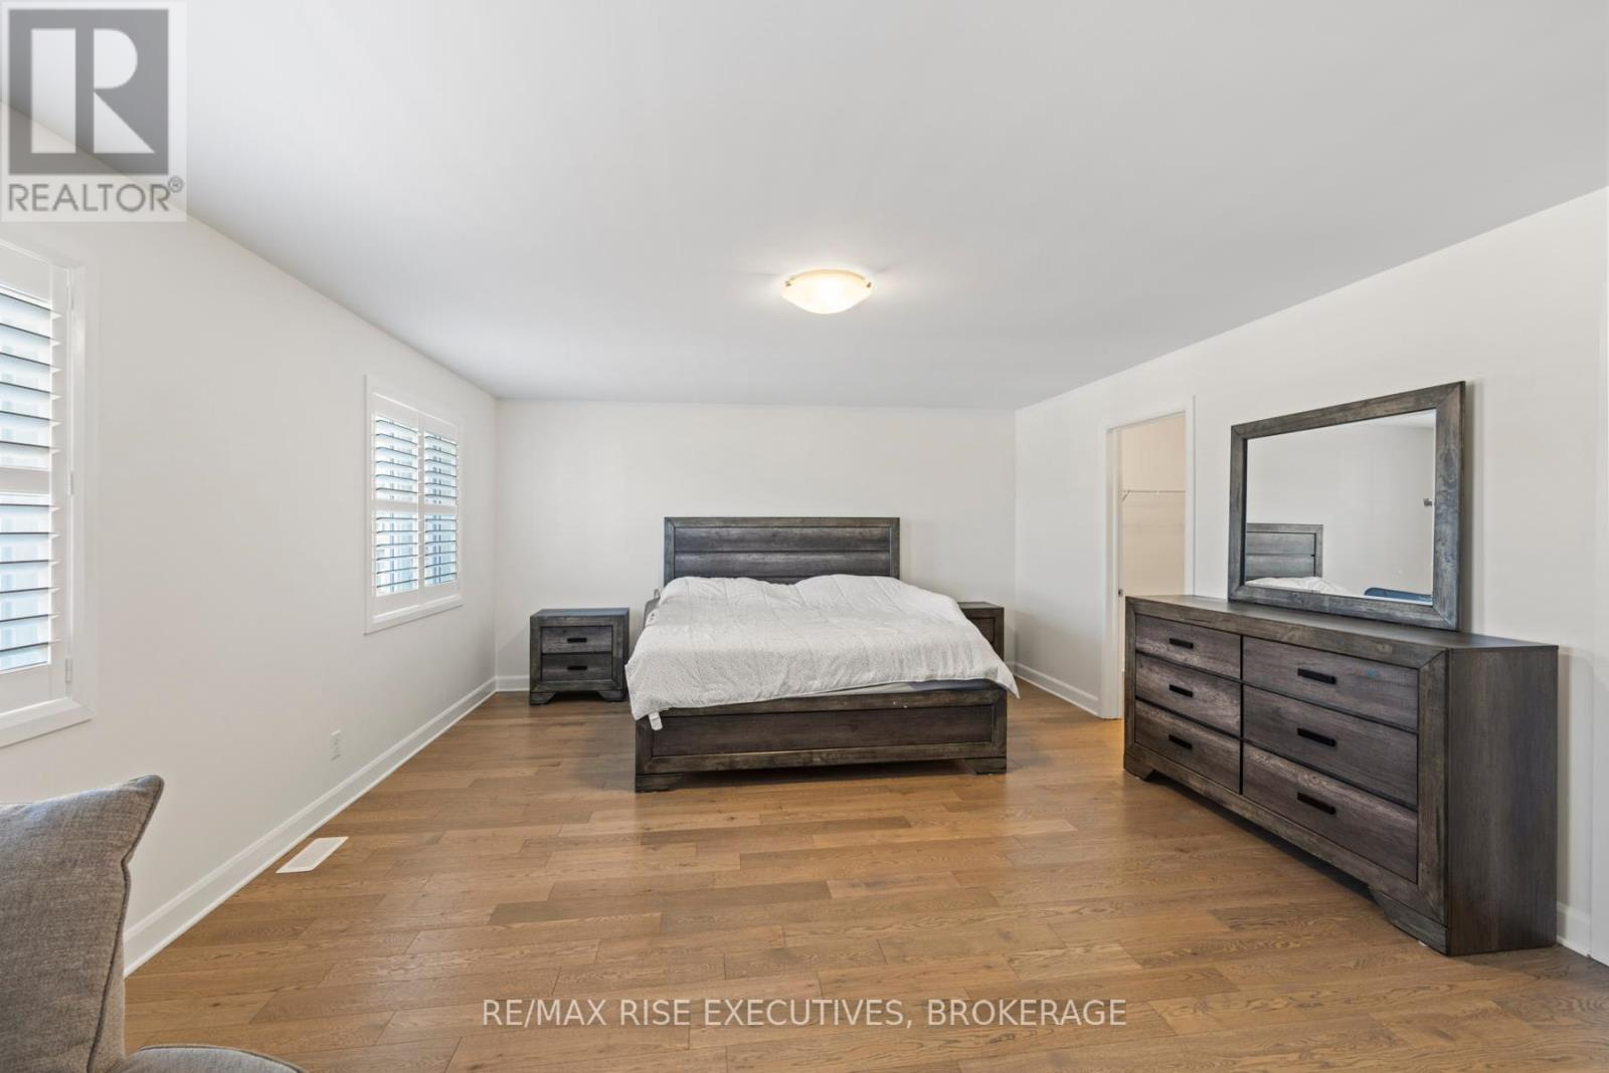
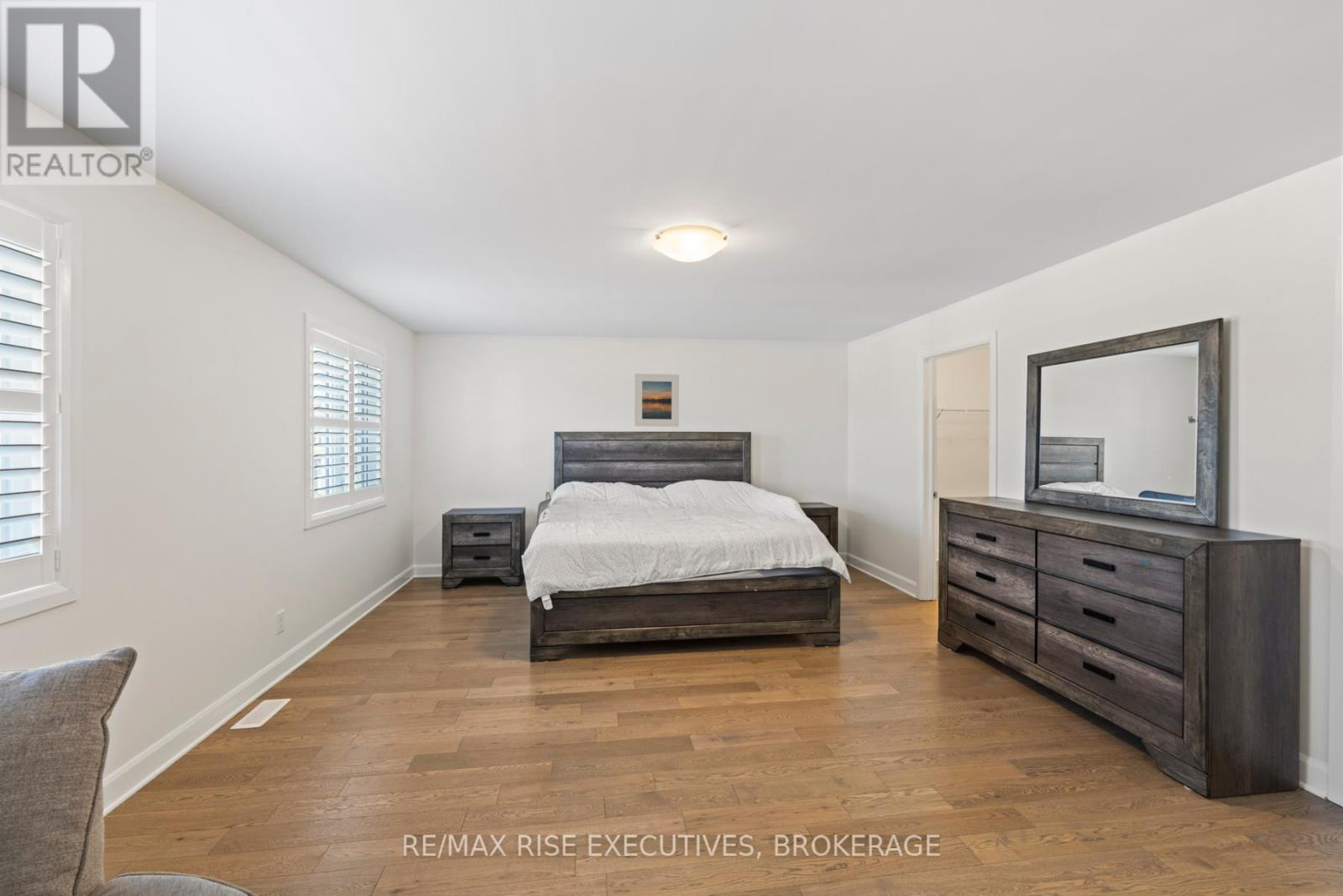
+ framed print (656, 400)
